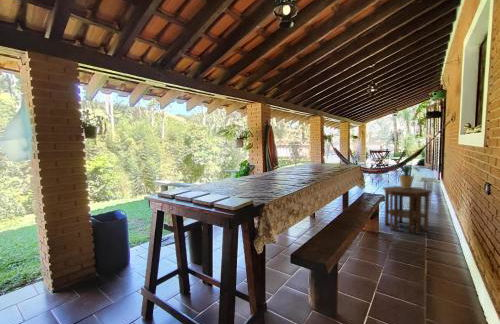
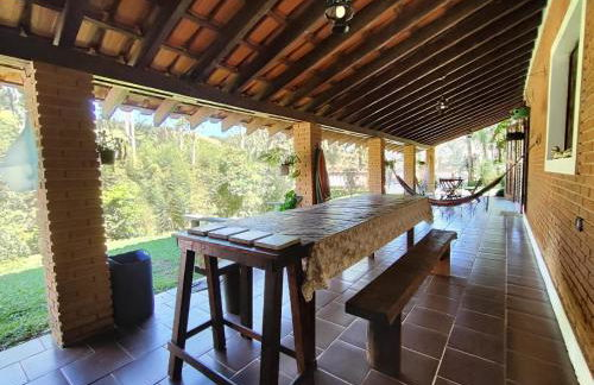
- side table (405, 210)
- potted plant (406, 176)
